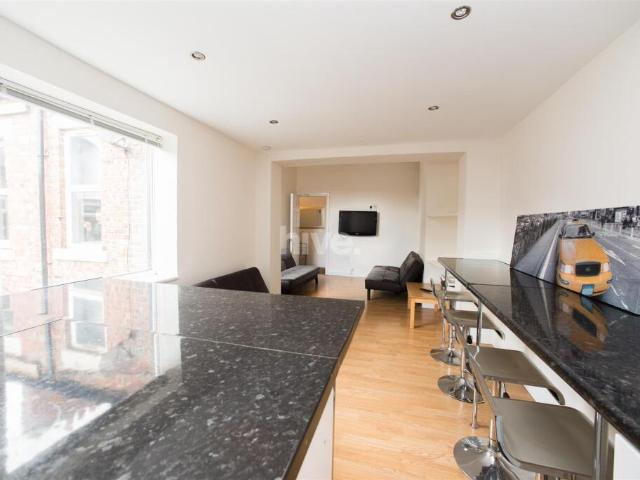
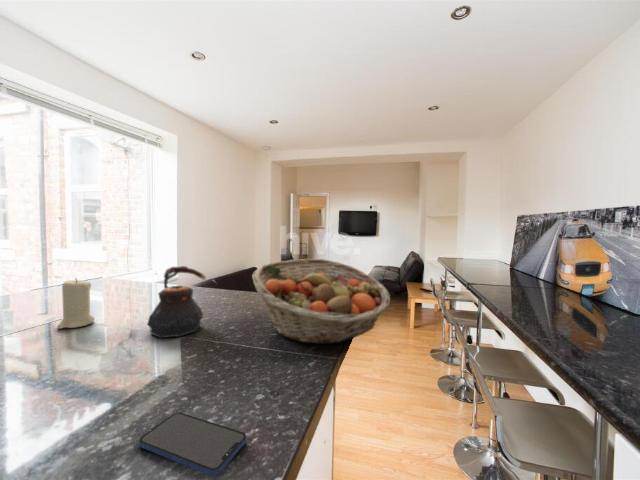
+ fruit basket (323, 294)
+ smartphone (193, 439)
+ candle (75, 301)
+ teapot (176, 297)
